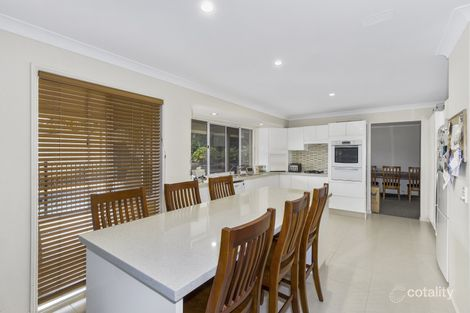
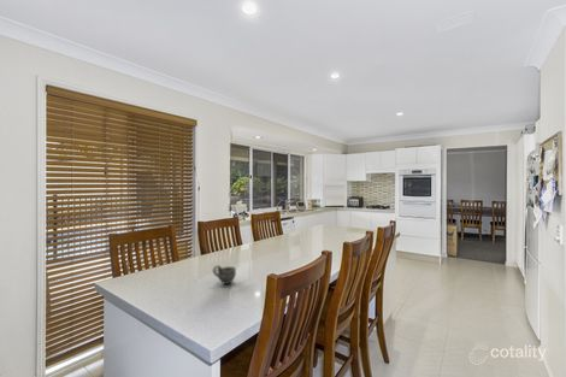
+ cup (224, 272)
